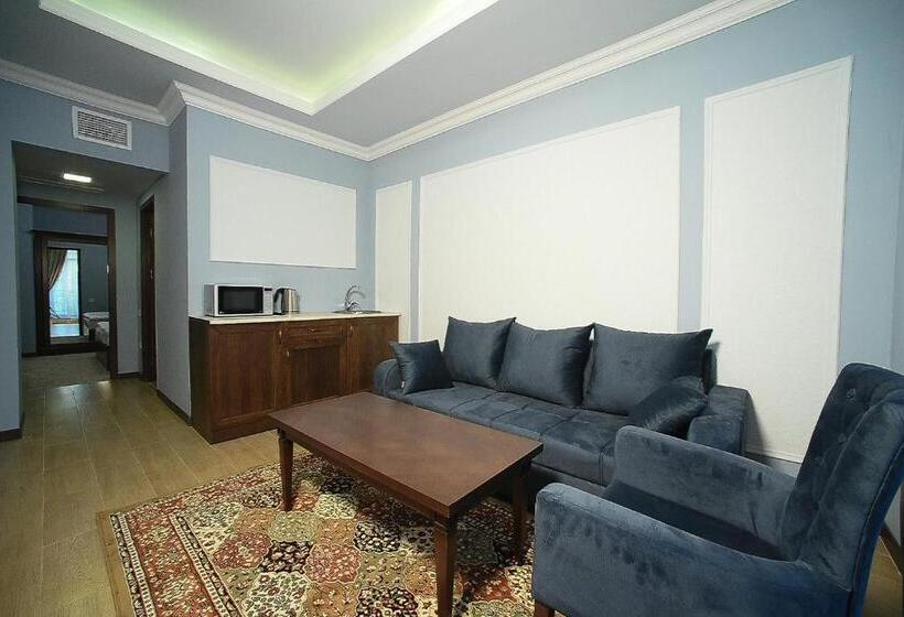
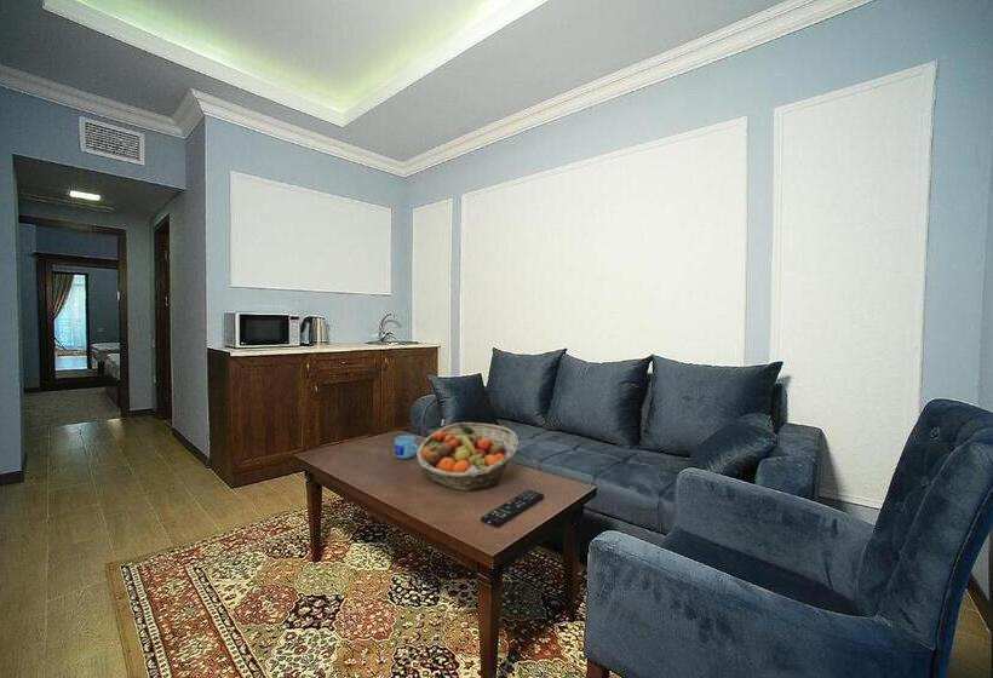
+ fruit basket (466, 454)
+ mug (407, 448)
+ remote control (513, 506)
